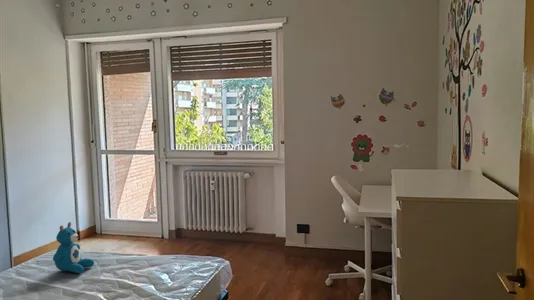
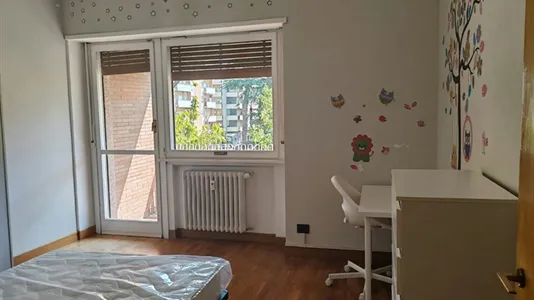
- teddy bear (73, 246)
